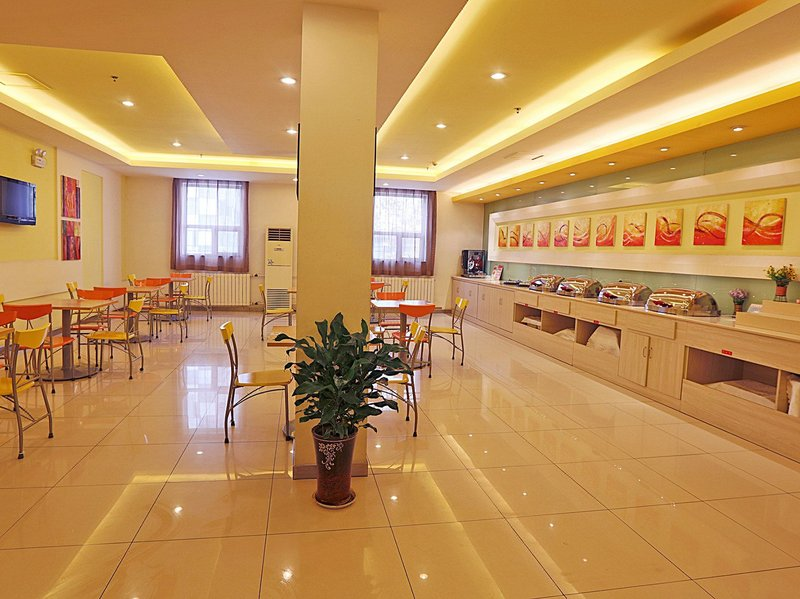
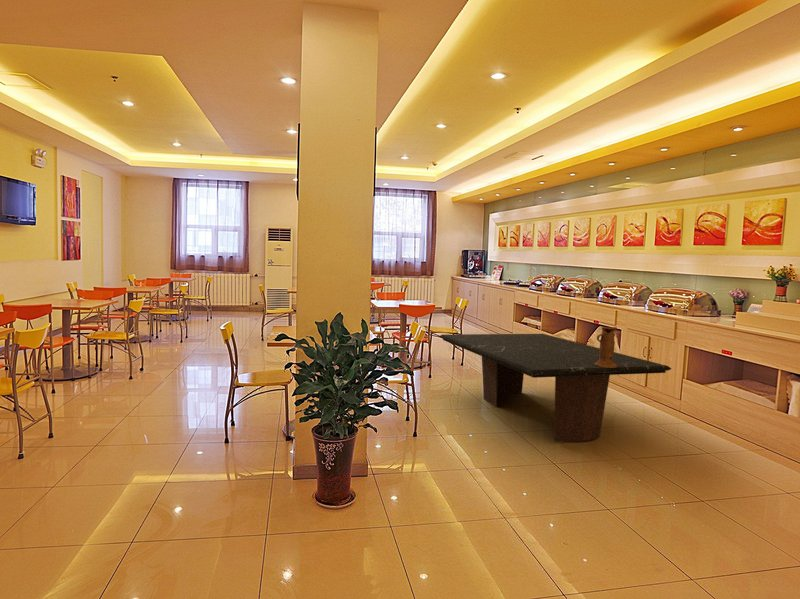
+ ceramic pitcher (606, 346)
+ dining table (537, 377)
